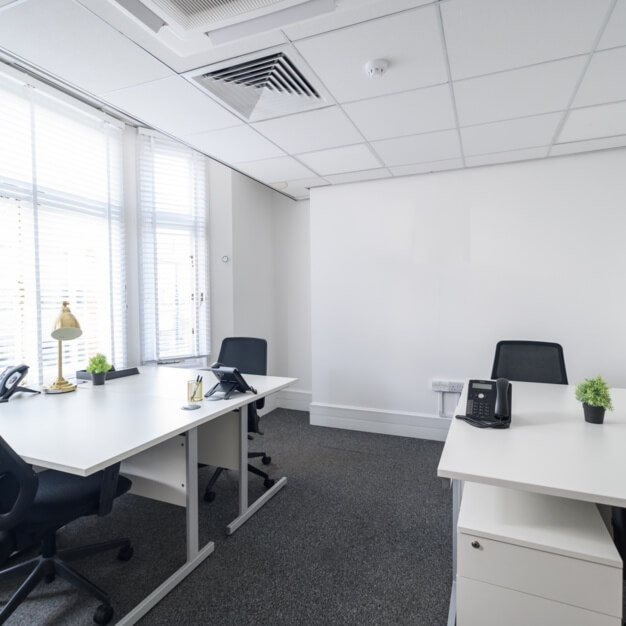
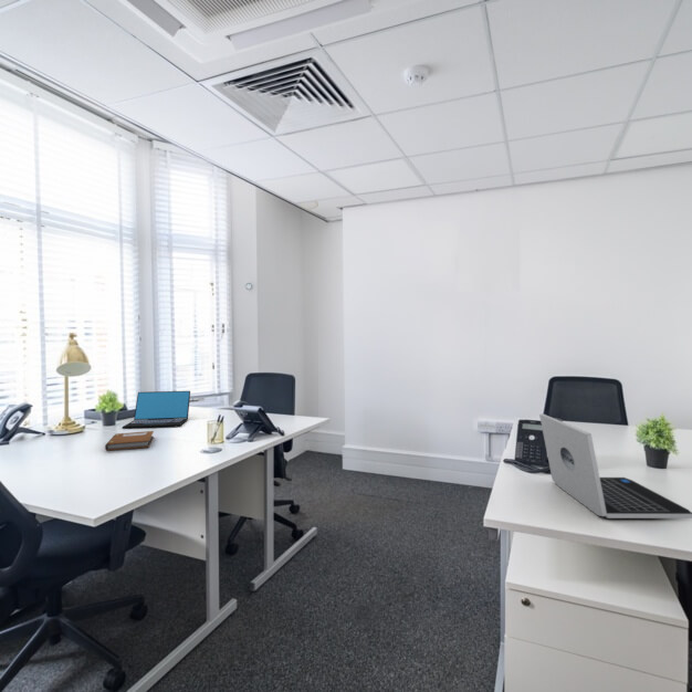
+ laptop (158, 408)
+ notebook (130, 440)
+ laptop (596, 461)
